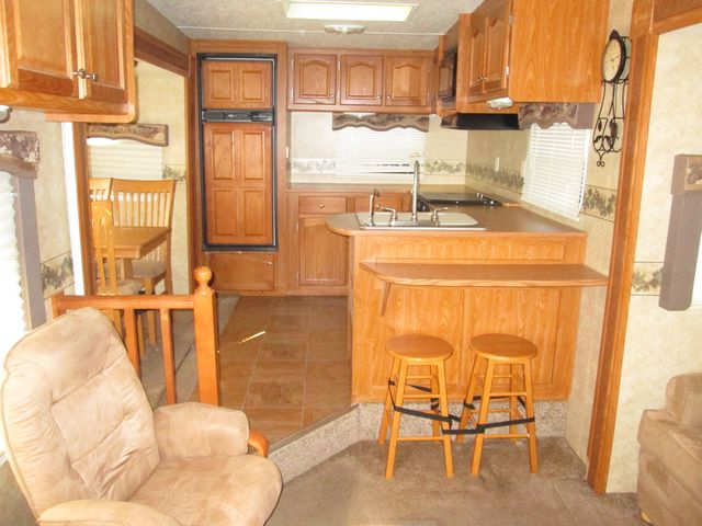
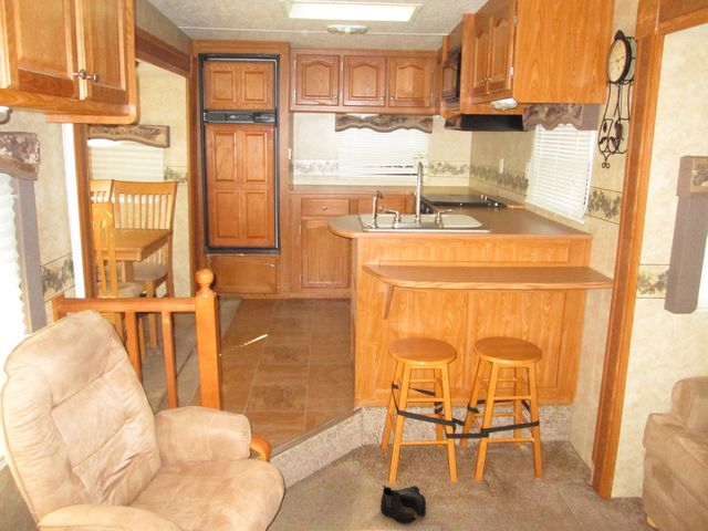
+ boots (407, 496)
